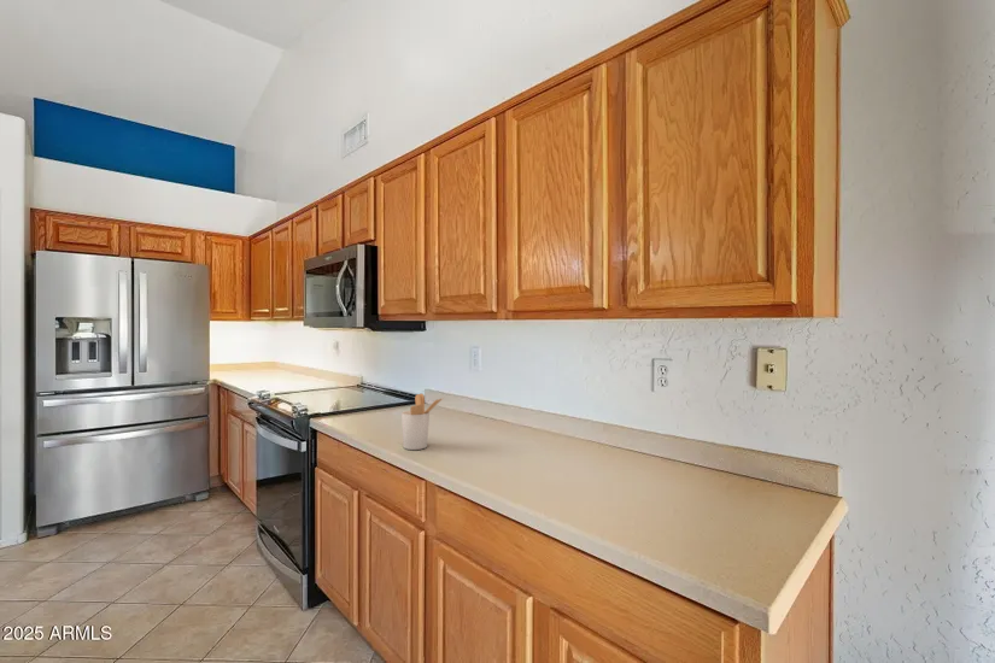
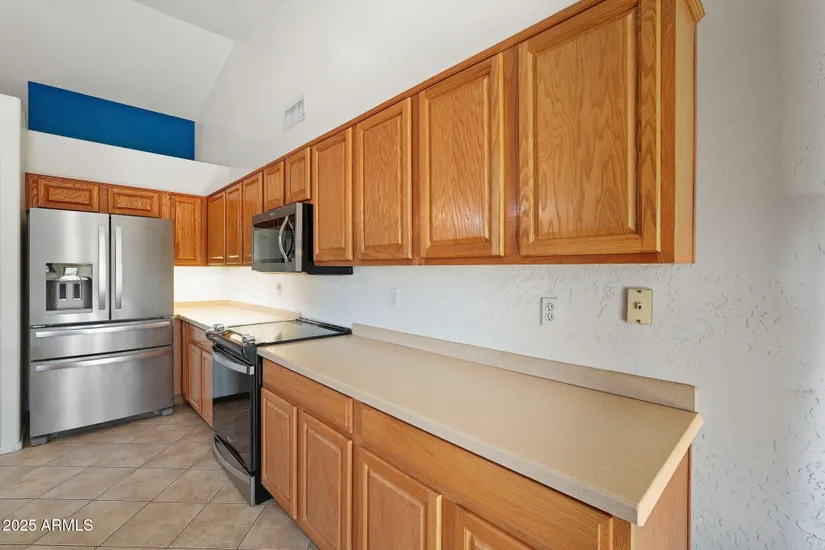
- utensil holder (422, 421)
